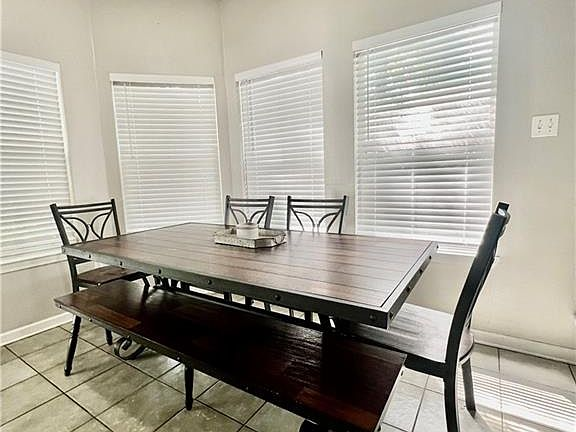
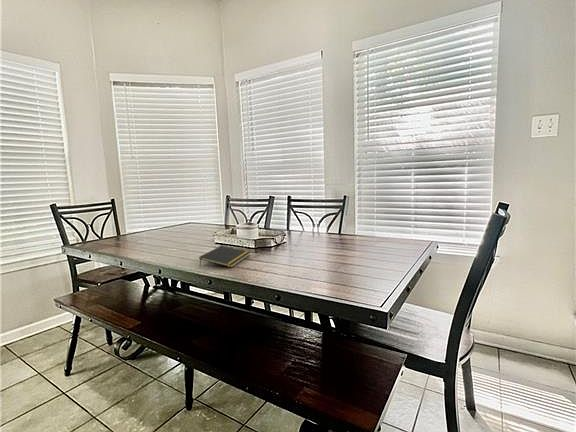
+ notepad (226, 255)
